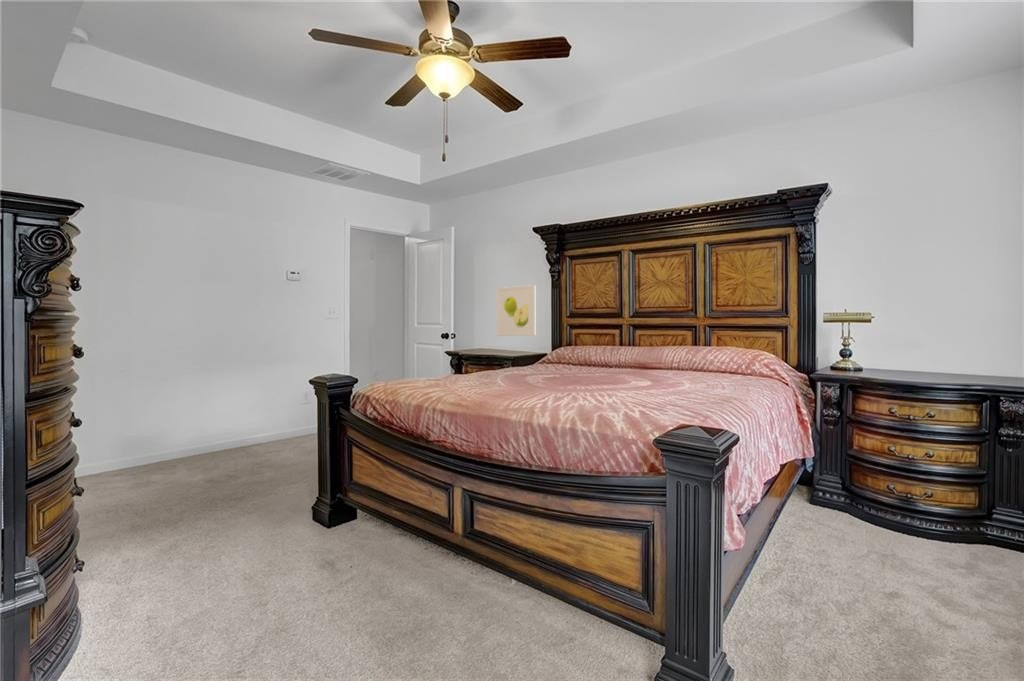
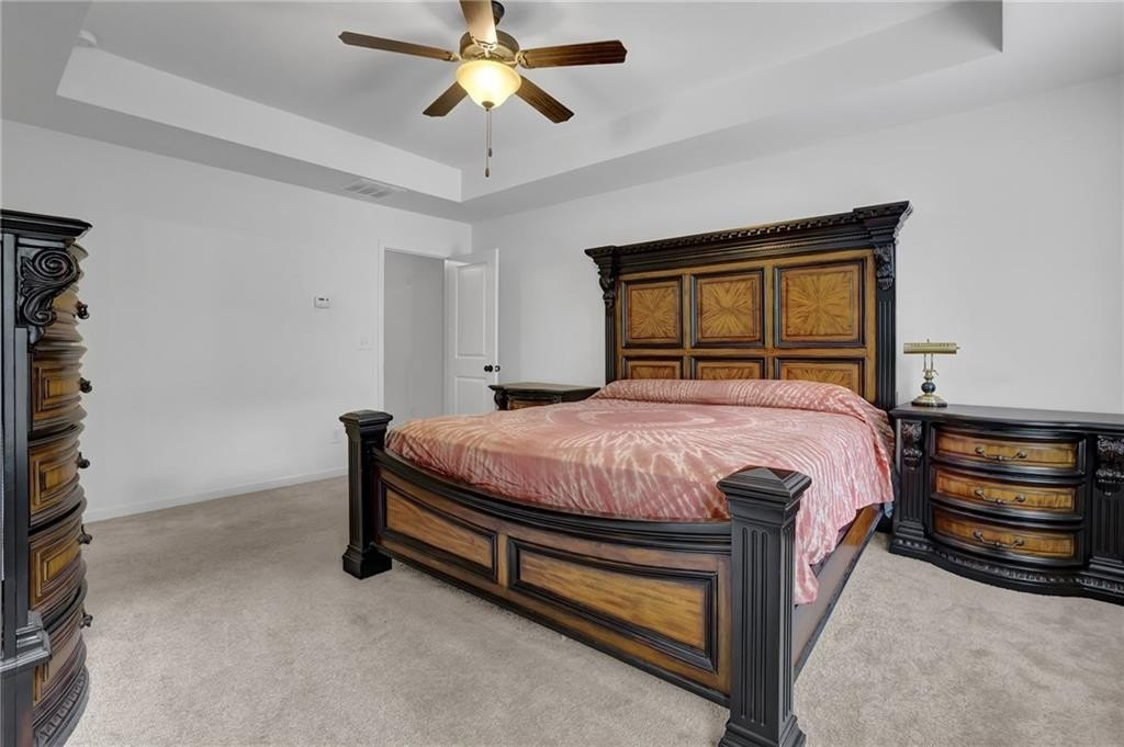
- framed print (515, 311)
